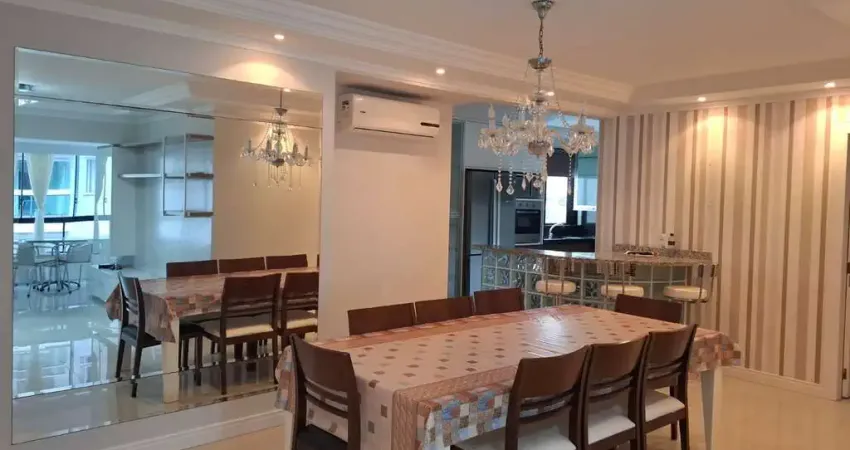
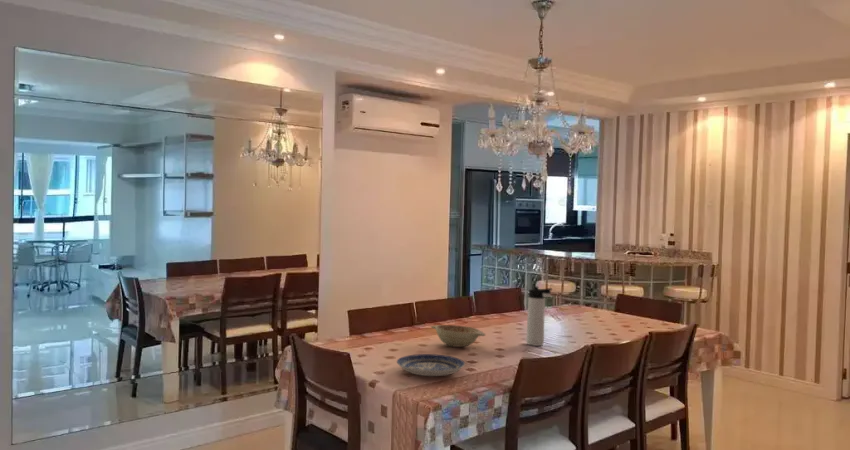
+ plate (430, 366)
+ thermos bottle (539, 316)
+ decorative bowl (457, 336)
